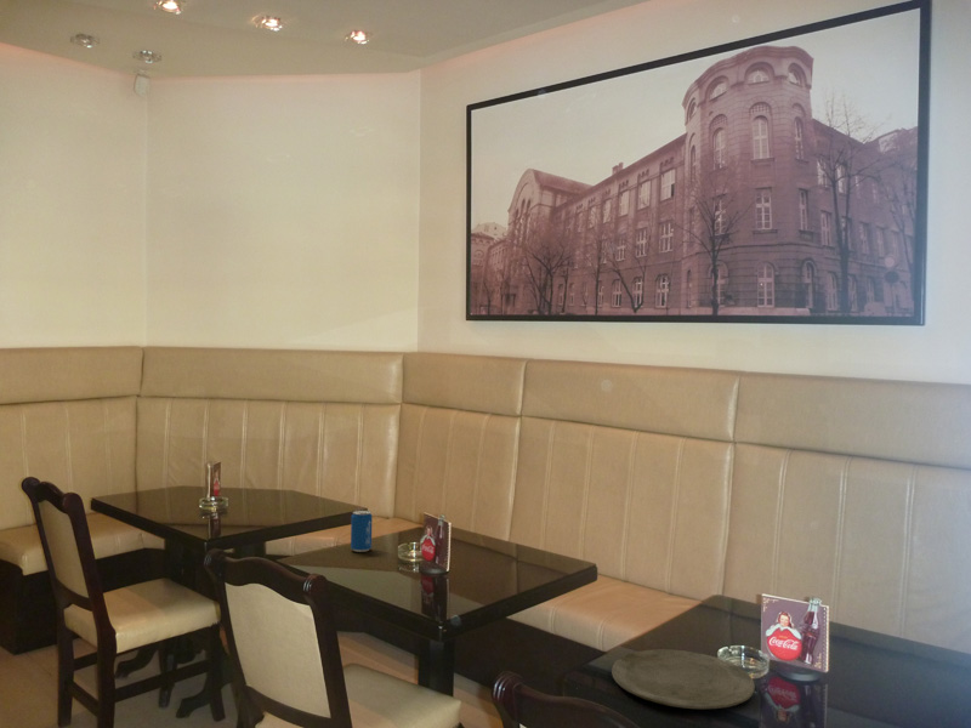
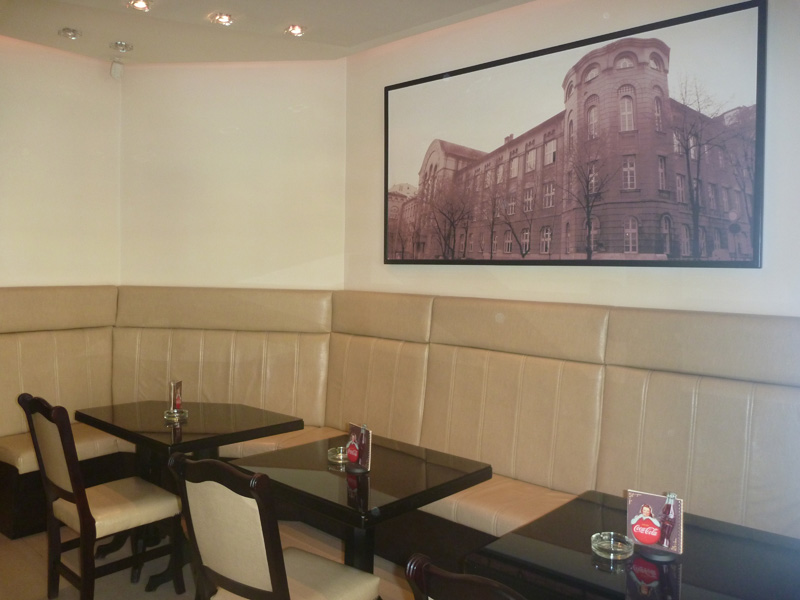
- beverage can (360, 530)
- plate (681, 678)
